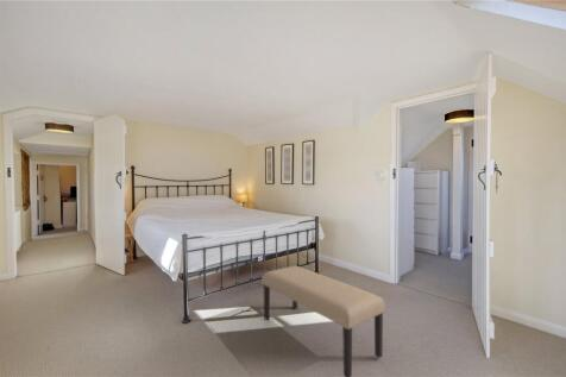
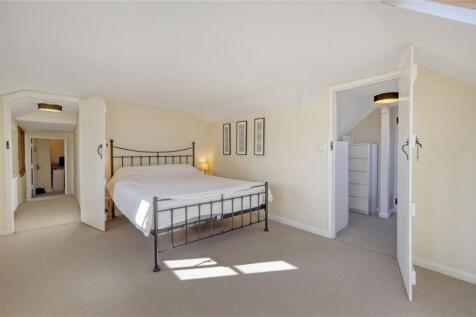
- bench (315, 308)
